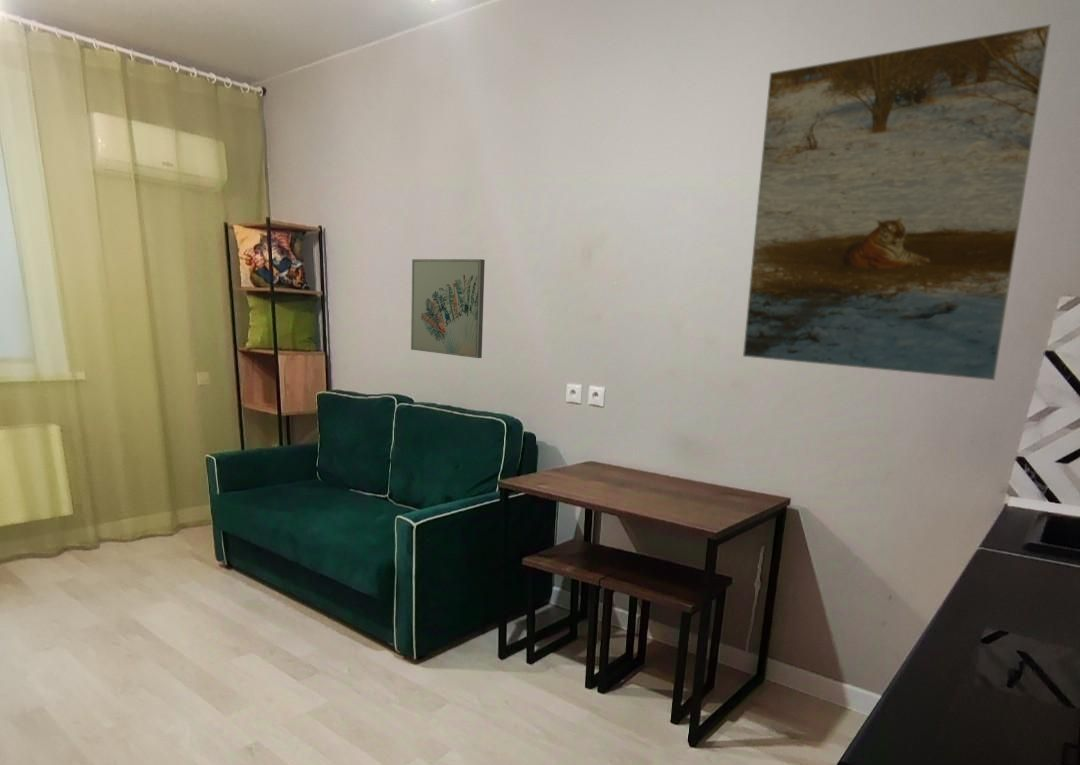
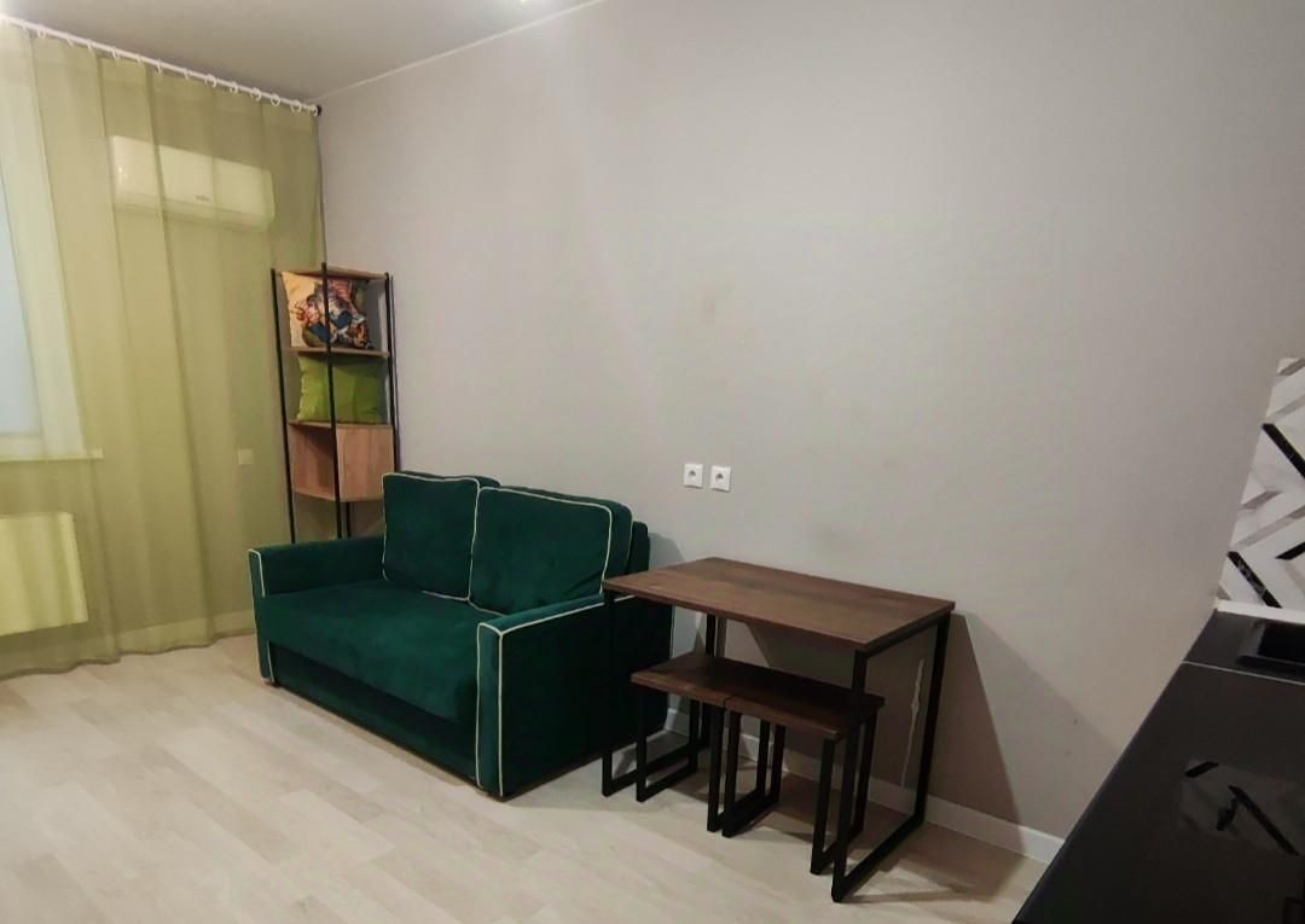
- wall art (445, 307)
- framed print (874, 215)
